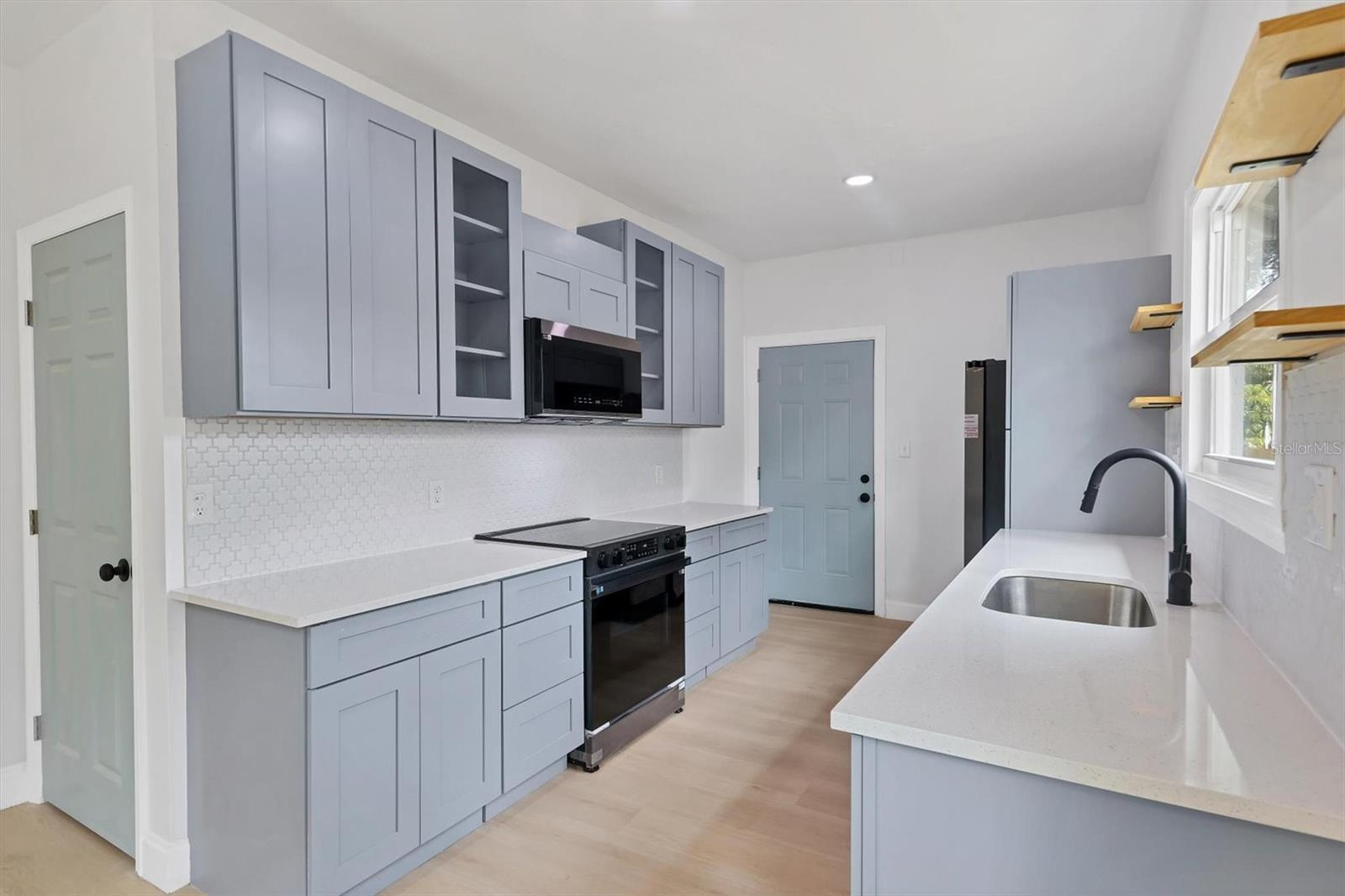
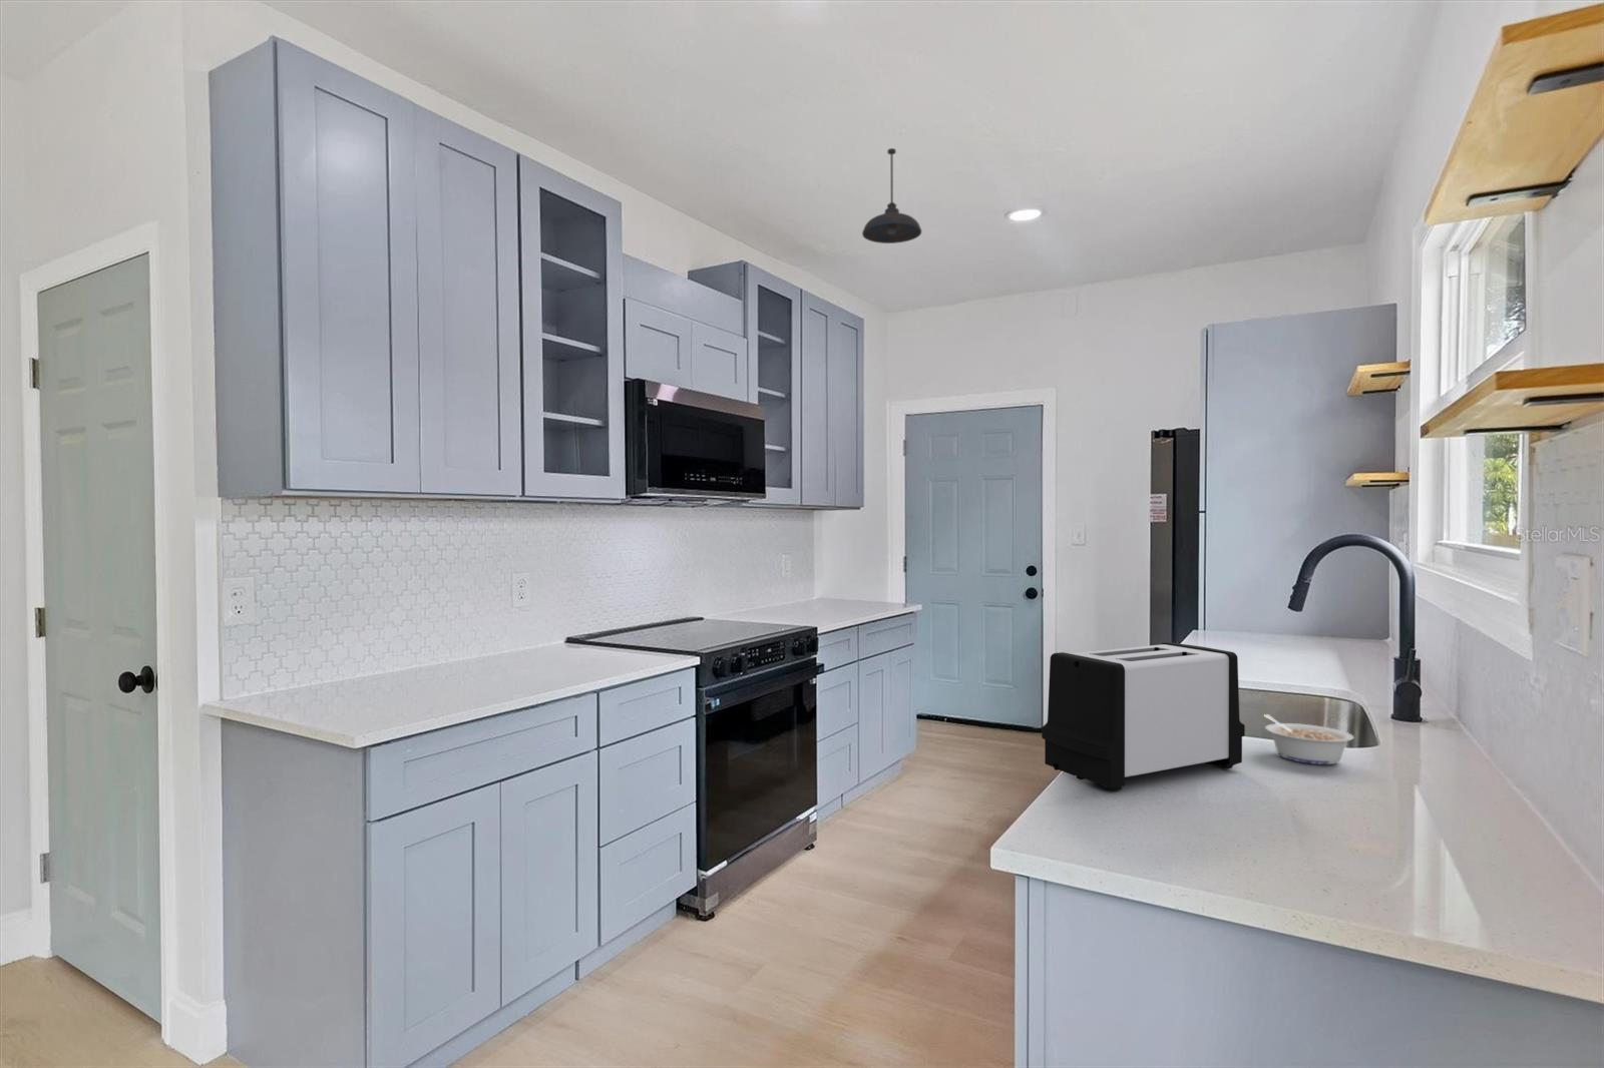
+ legume (1305, 741)
+ toaster (1145, 709)
+ pendant light (891, 192)
